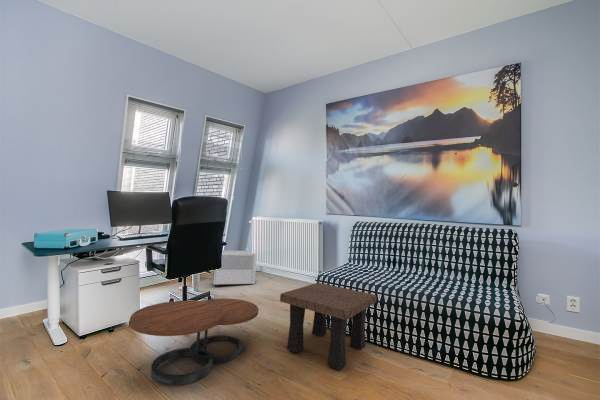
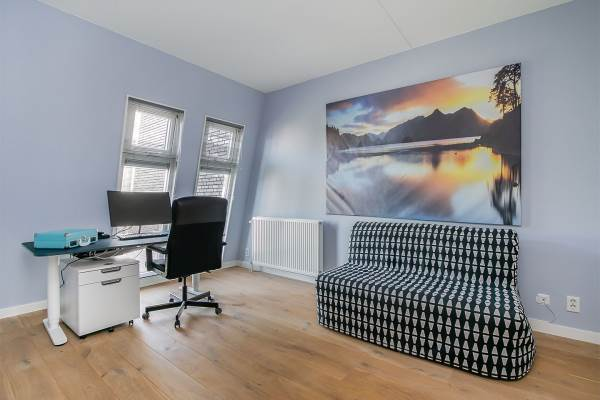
- side table (325, 321)
- air purifier (234, 267)
- coffee table (199, 333)
